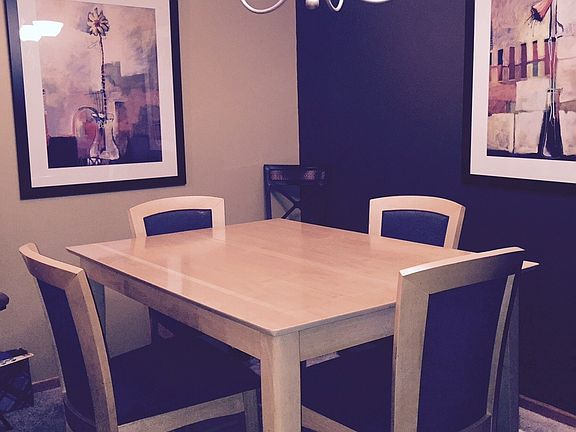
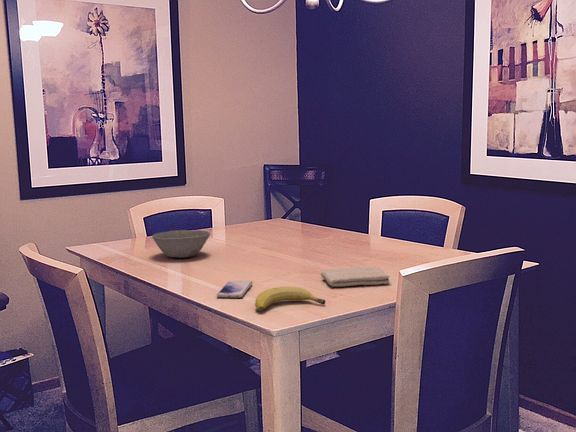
+ washcloth (355, 276)
+ smartphone (235, 288)
+ bowl (181, 244)
+ fruit (286, 297)
